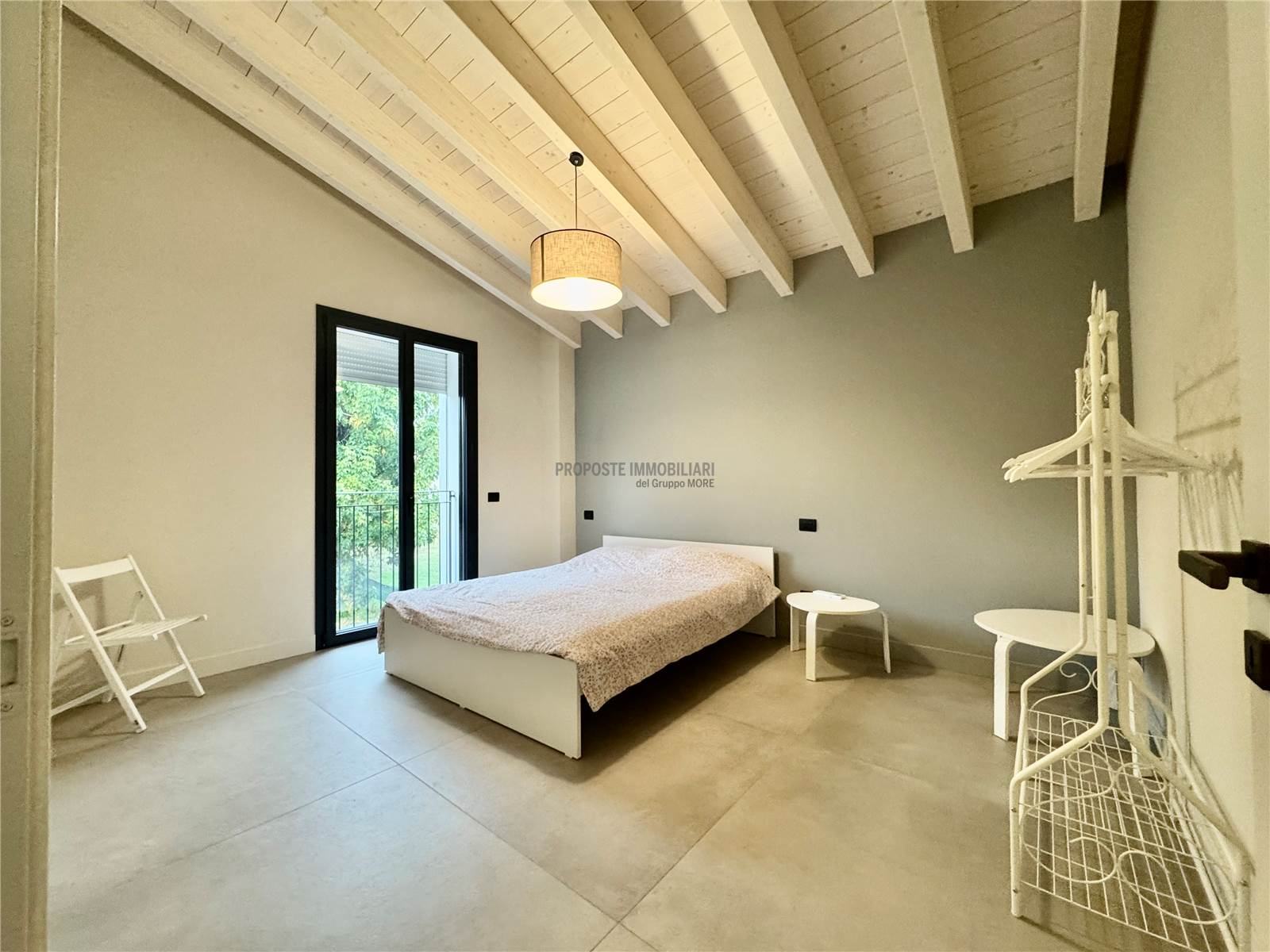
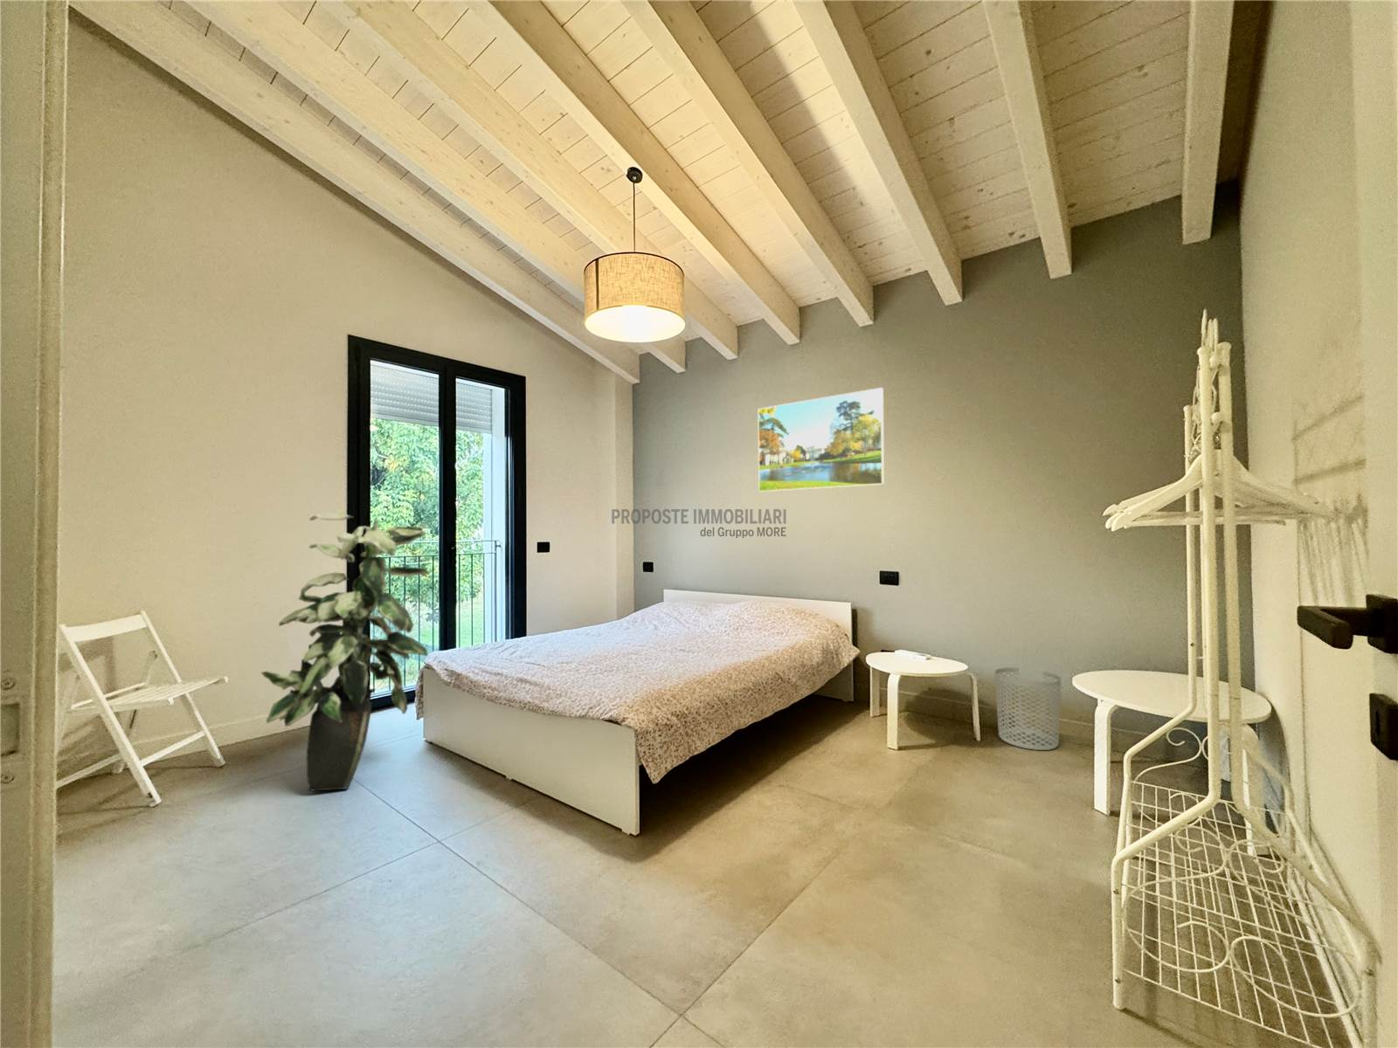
+ waste bin (1027, 707)
+ indoor plant (350, 645)
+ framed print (816, 444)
